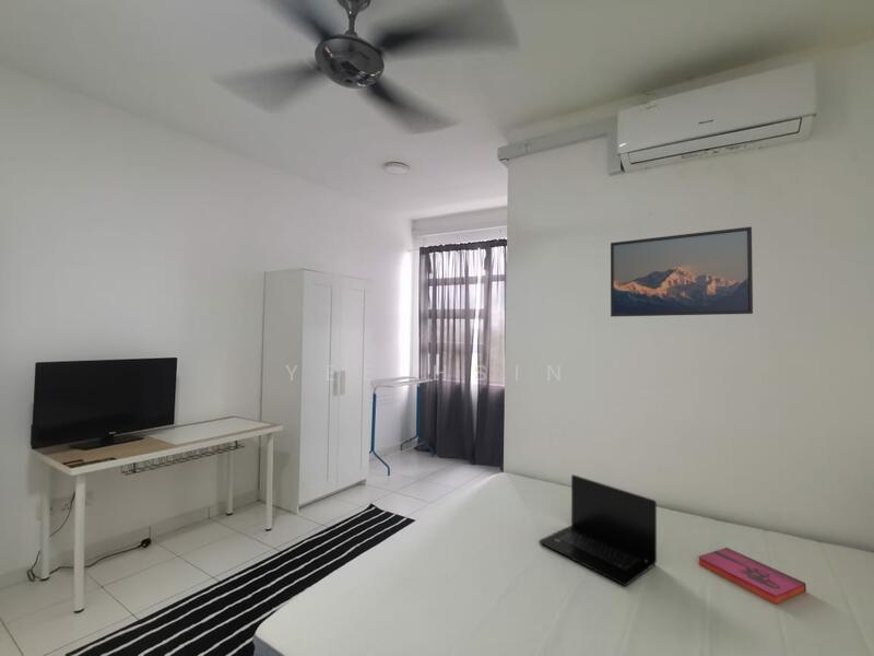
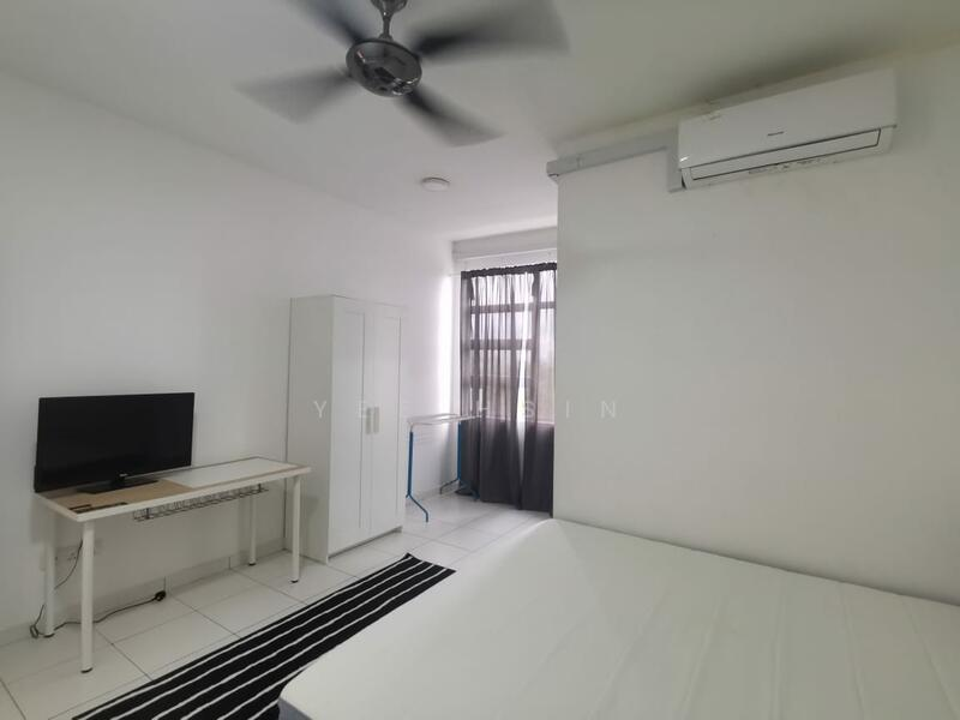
- laptop (594, 523)
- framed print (675, 274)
- hardback book (748, 573)
